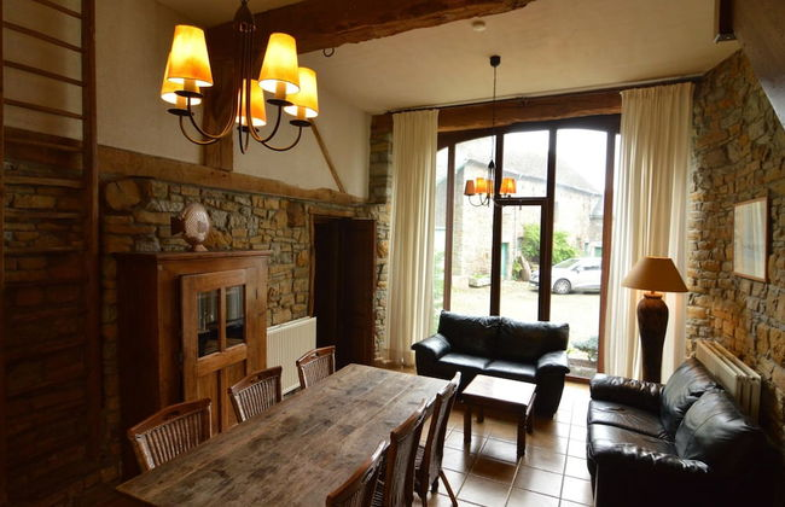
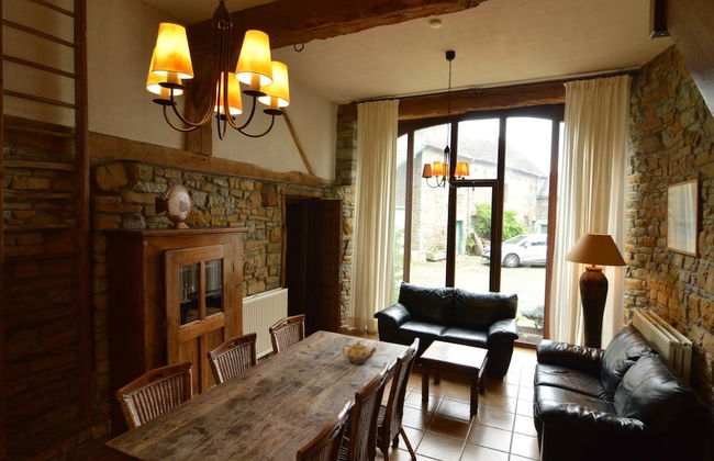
+ teapot (358, 351)
